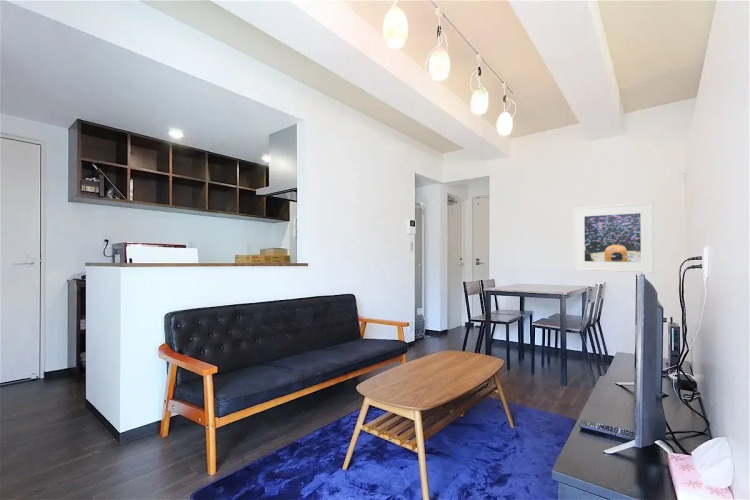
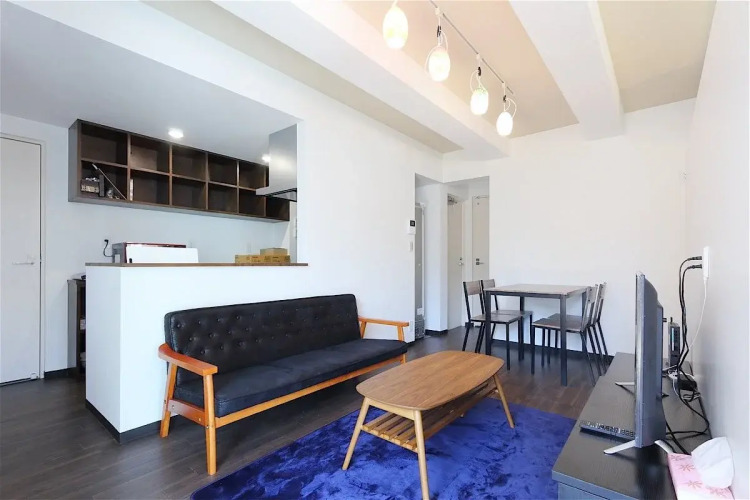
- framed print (611, 238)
